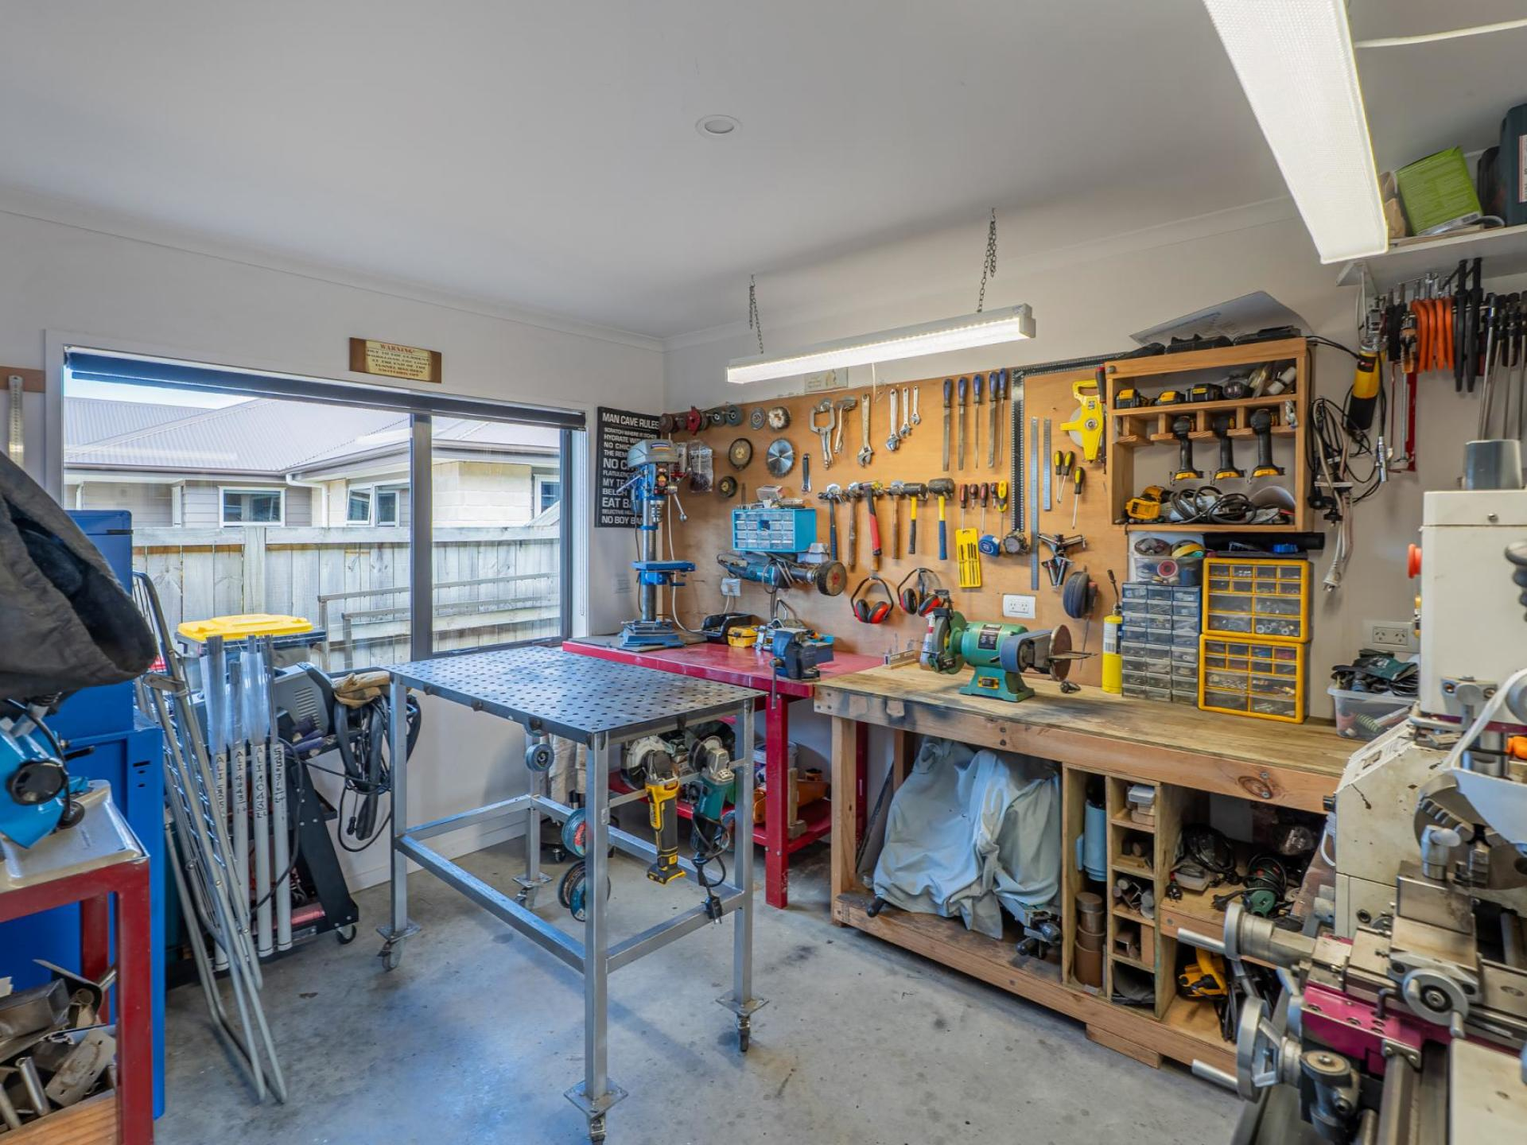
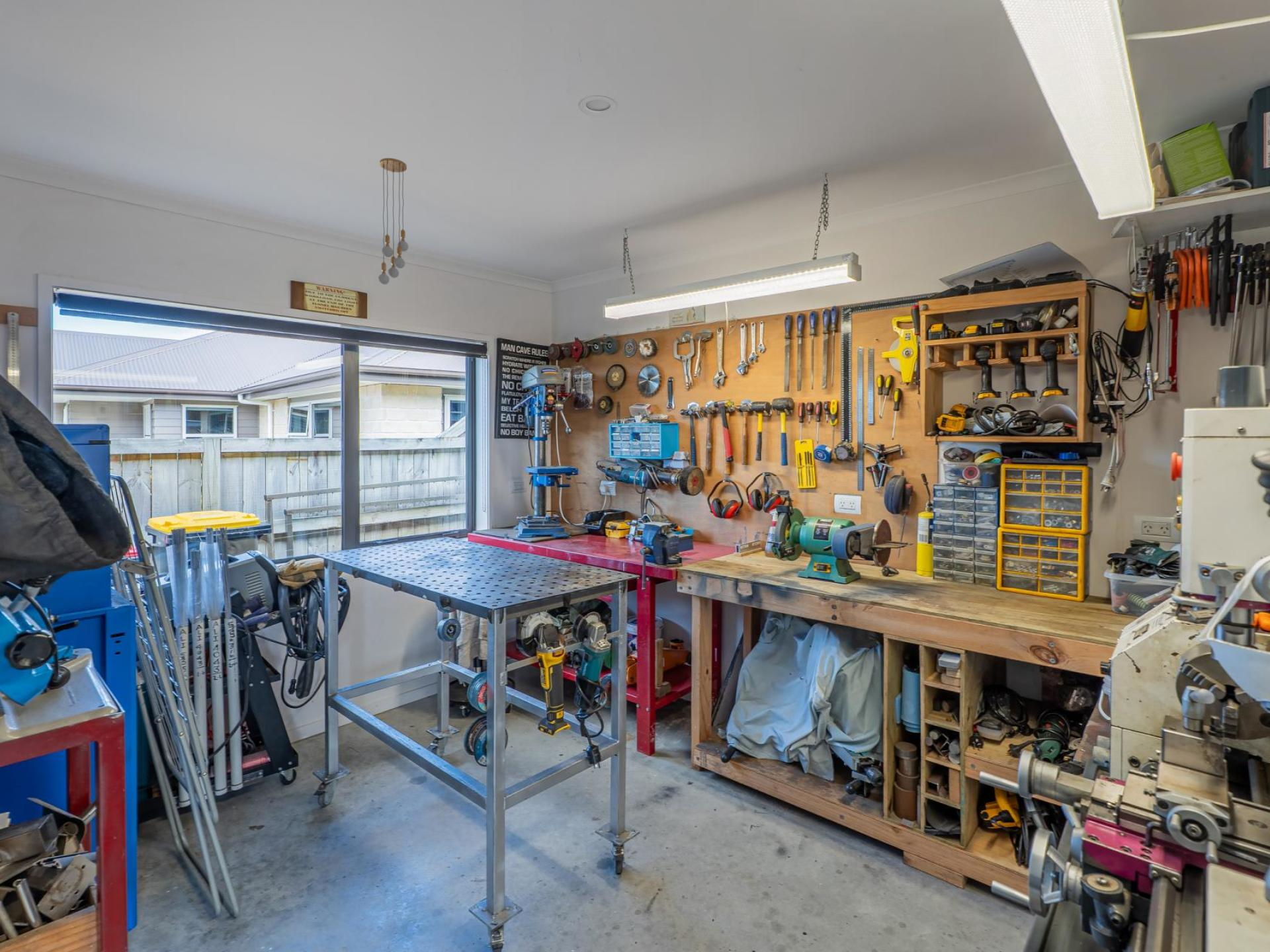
+ light fixture (393, 225)
